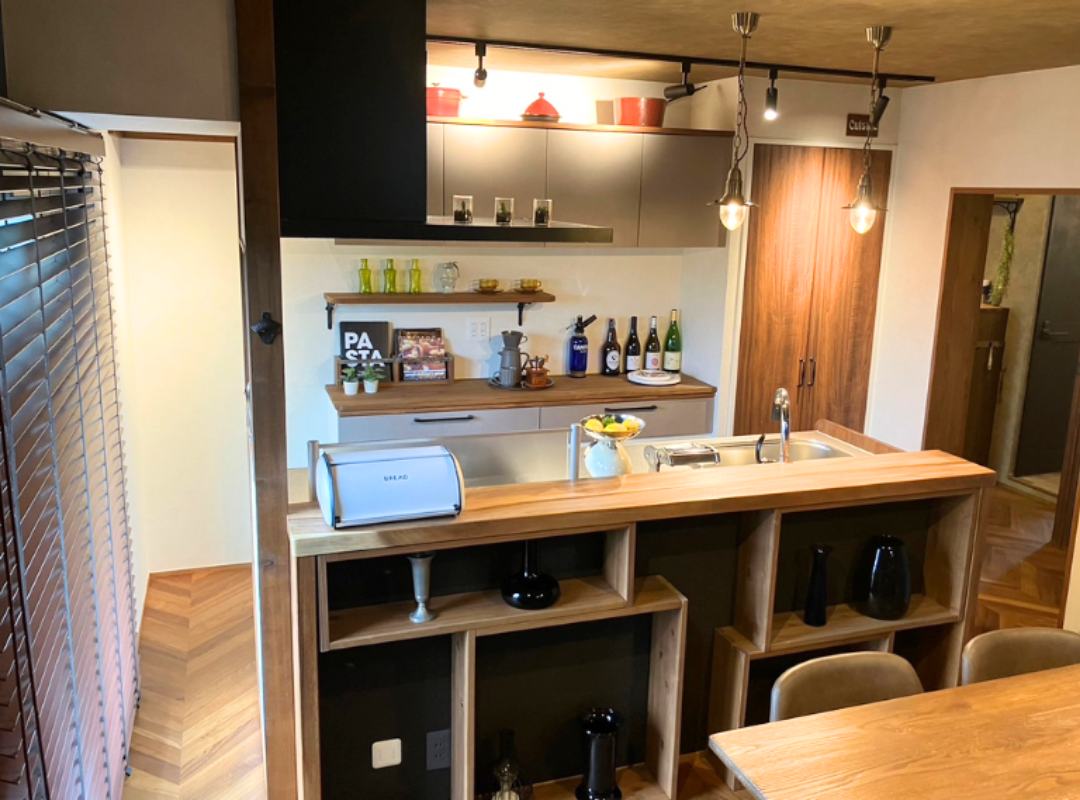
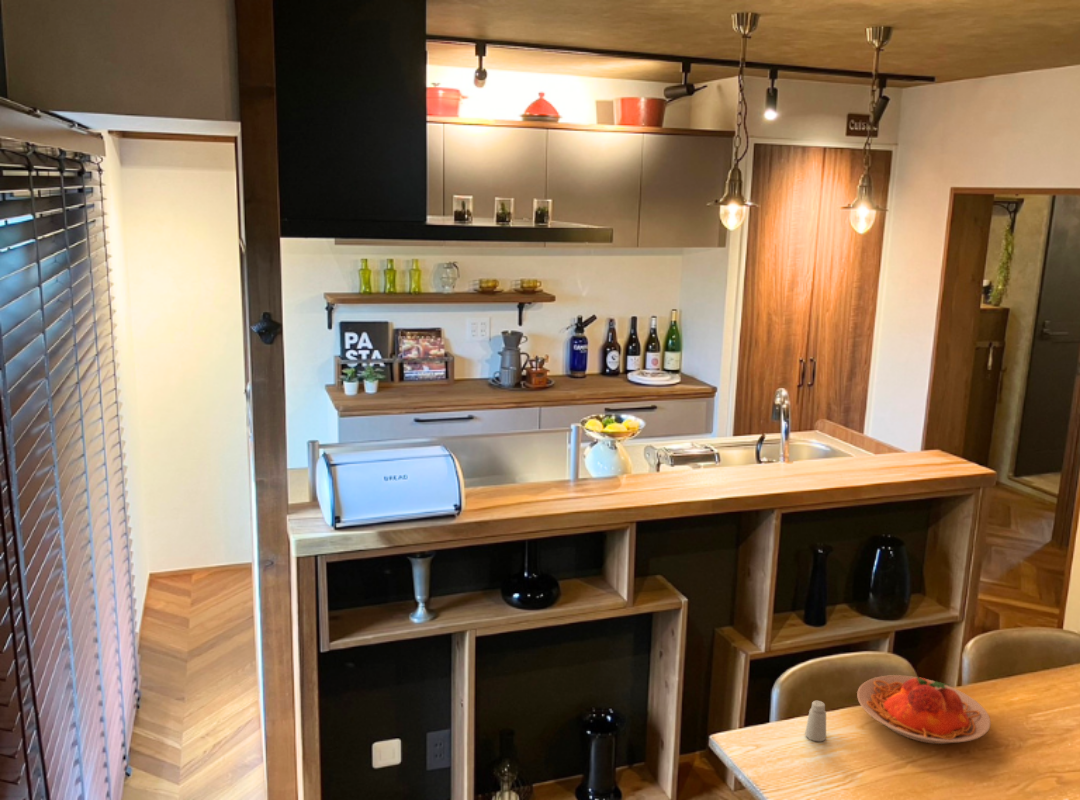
+ plate (923, 699)
+ saltshaker (817, 719)
